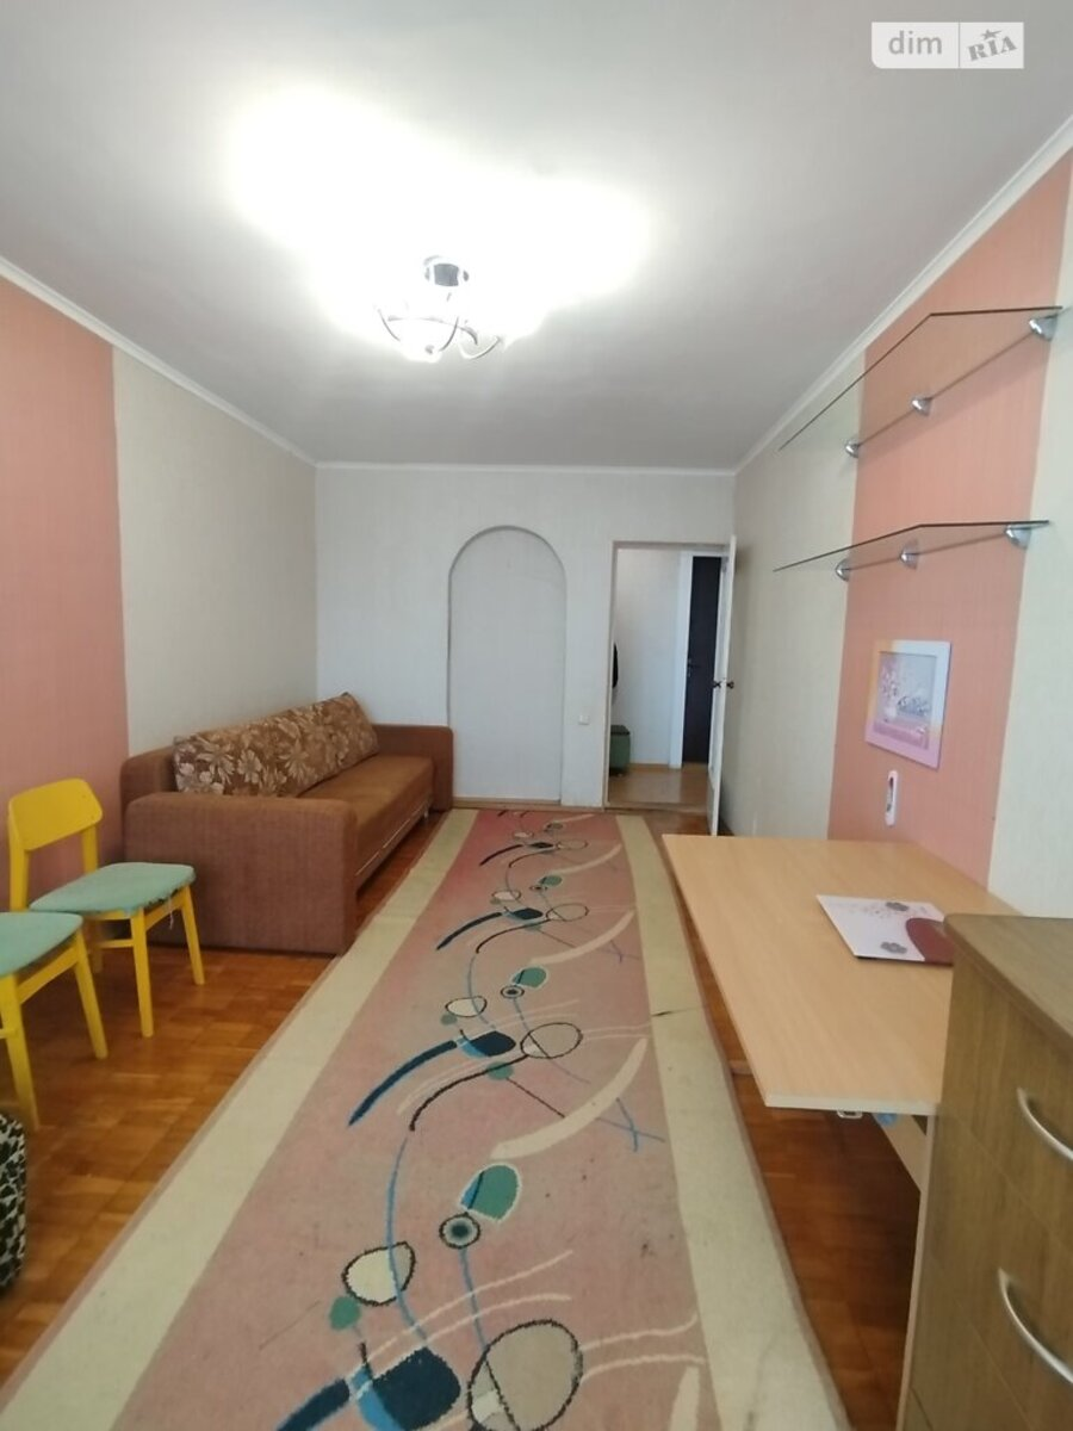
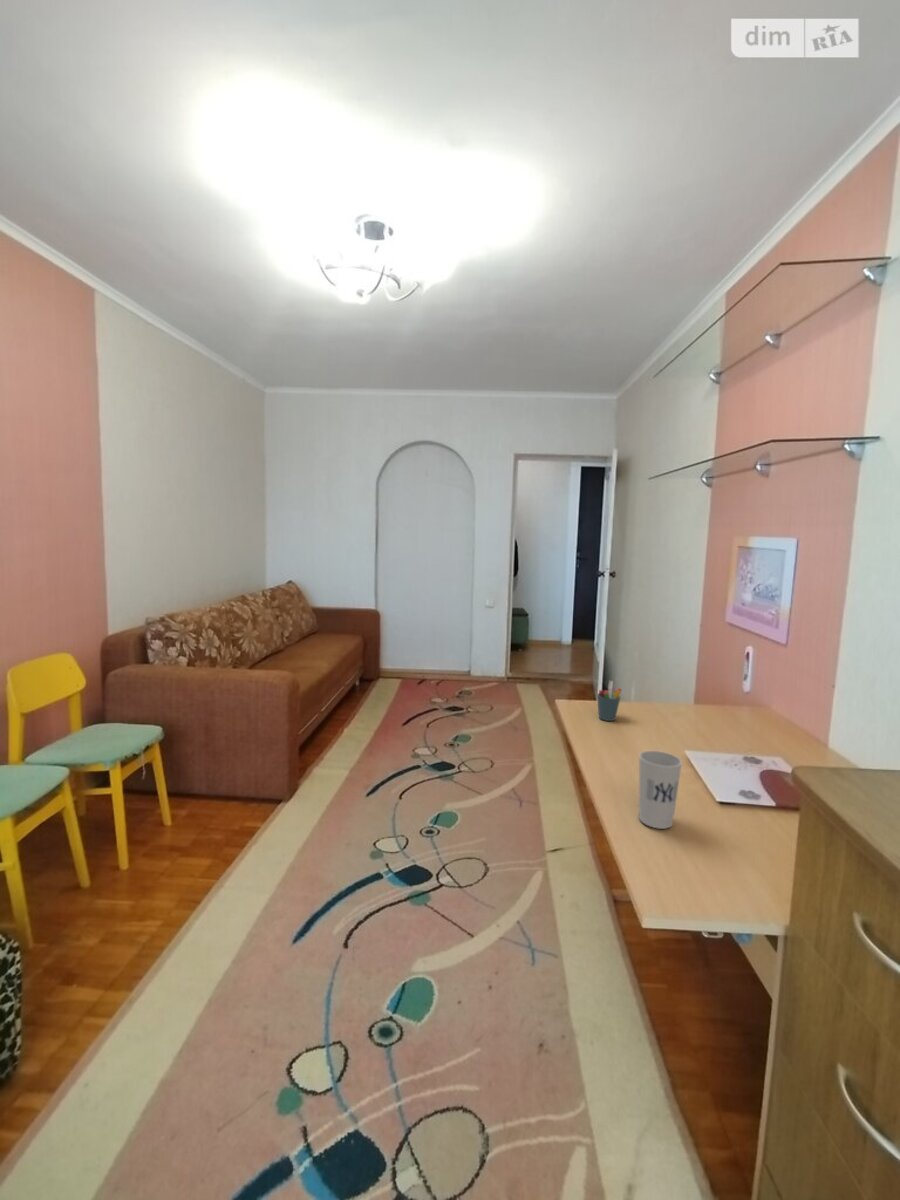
+ cup (657, 789)
+ pen holder (608, 701)
